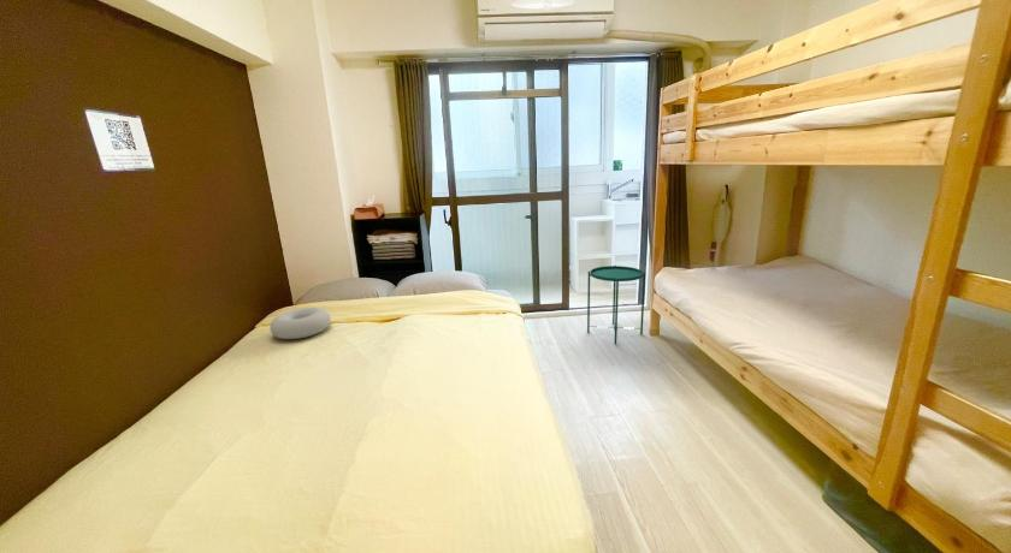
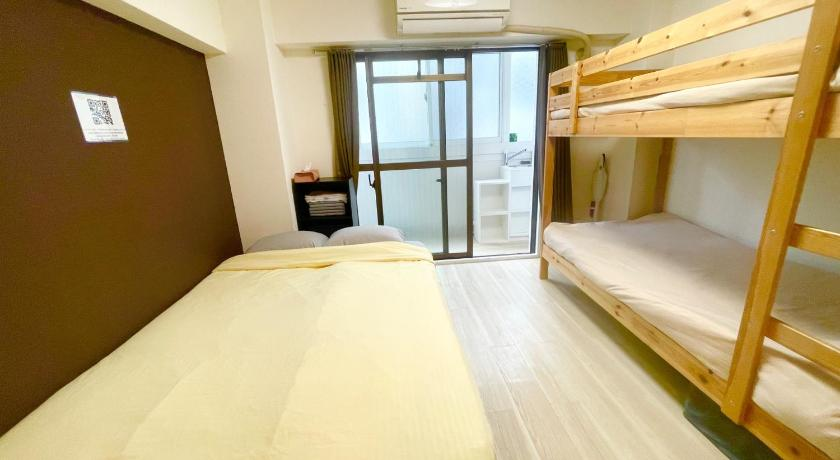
- cushion (301, 322)
- side table (614, 303)
